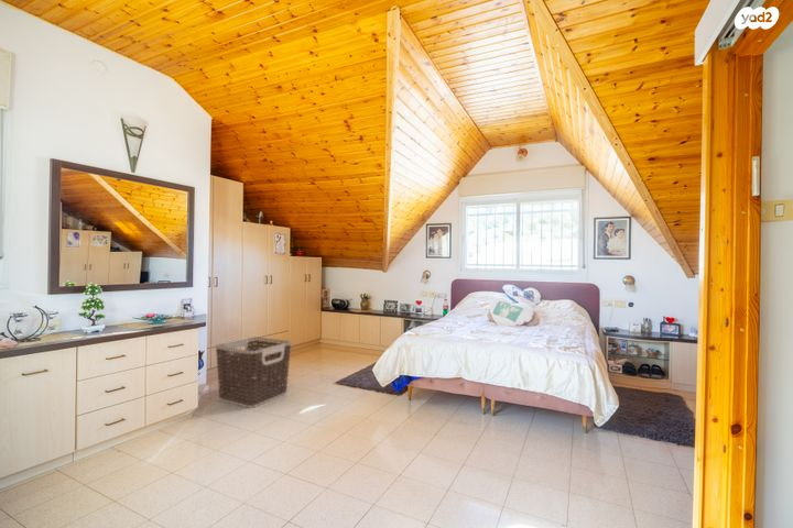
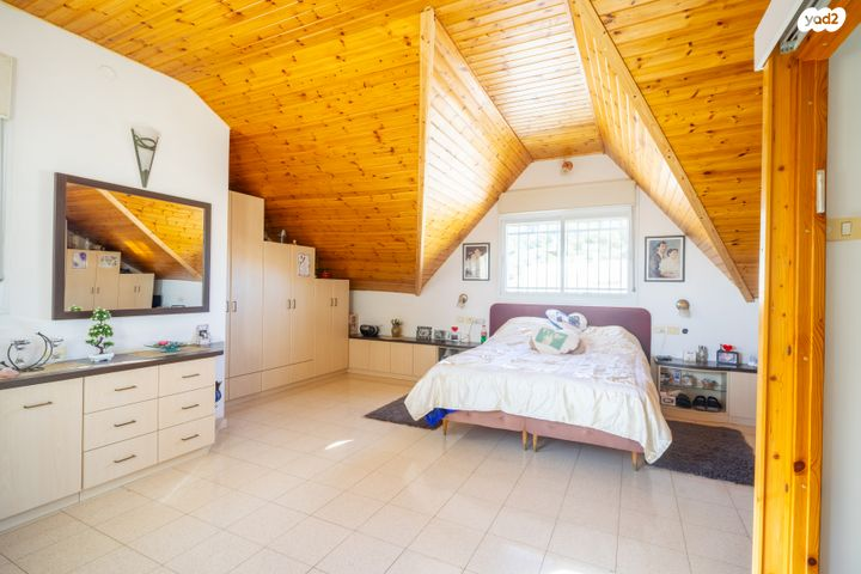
- clothes hamper (253, 370)
